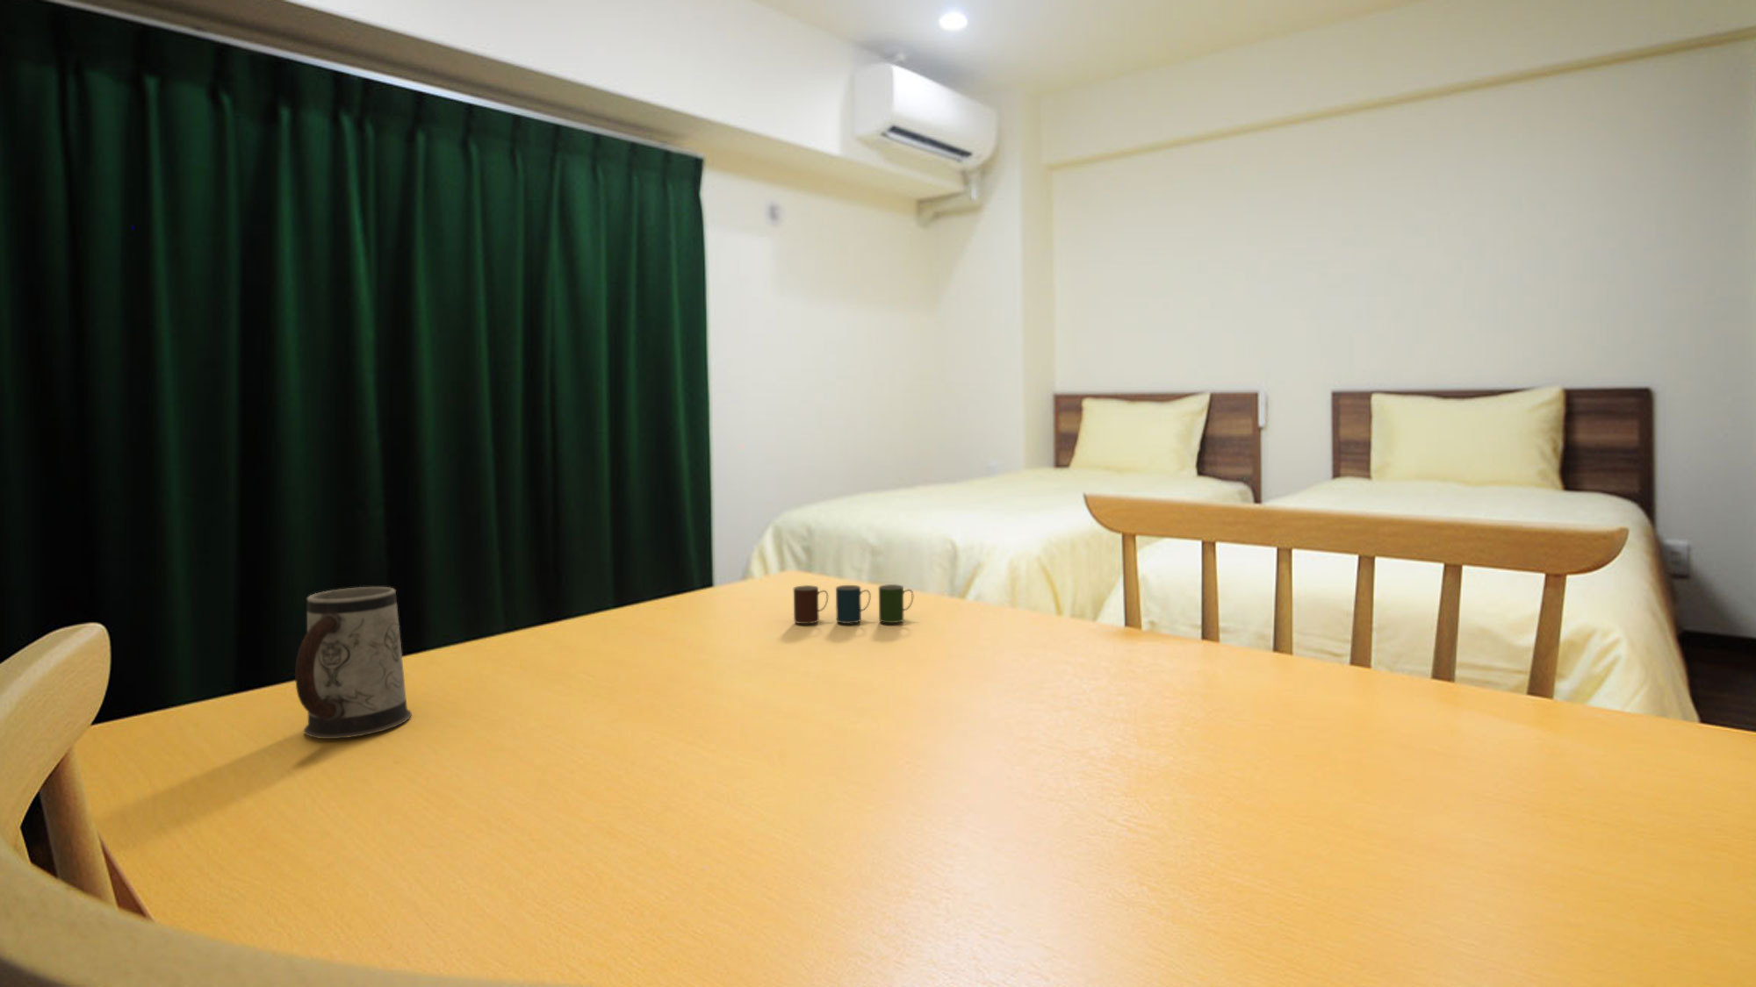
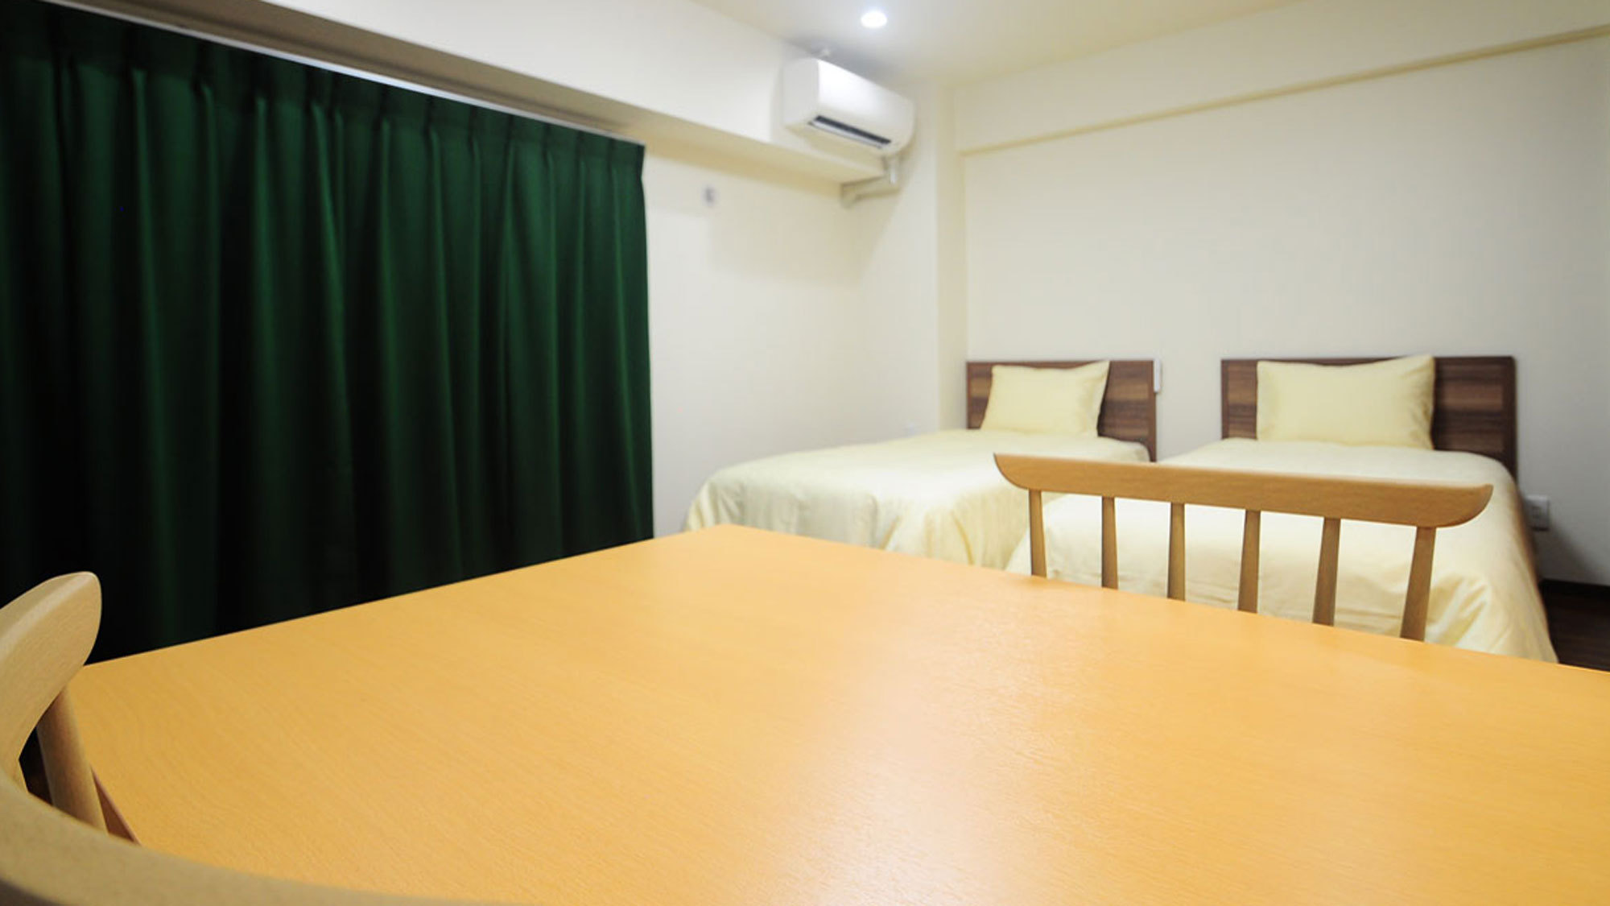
- cup (853, 592)
- mug (344, 663)
